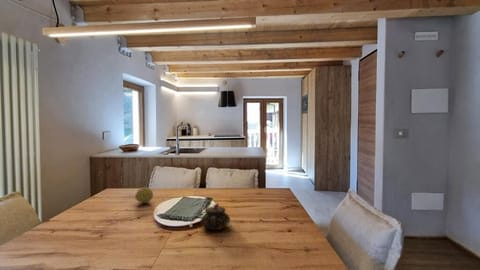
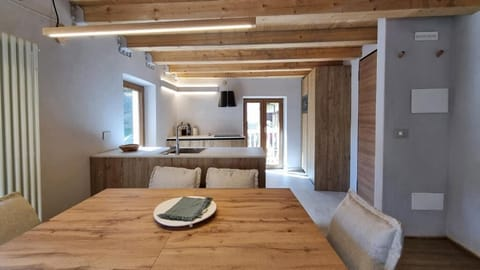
- teapot (215, 215)
- fruit (144, 195)
